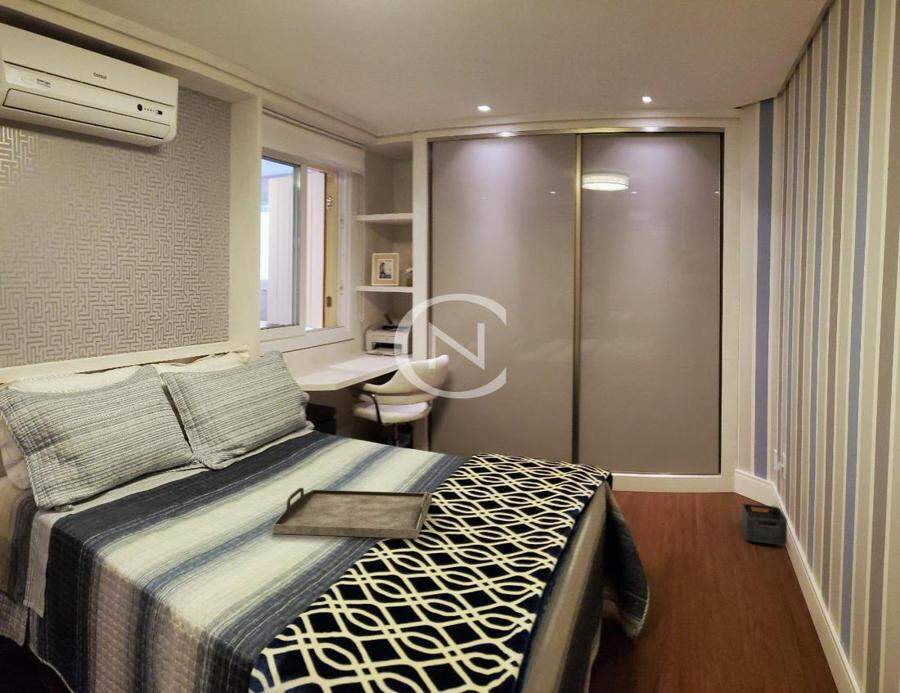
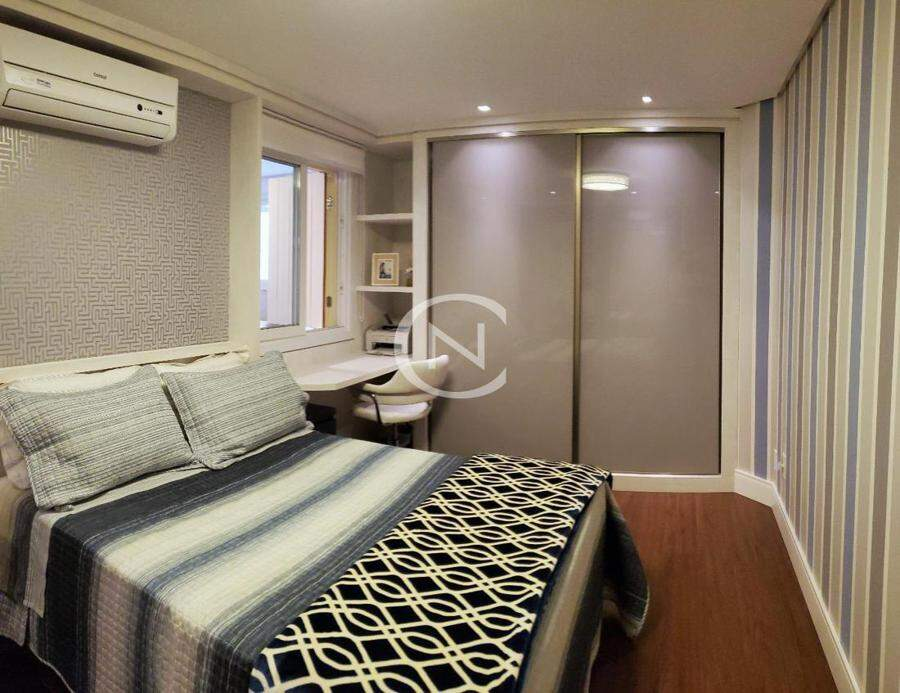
- storage bin (763, 523)
- serving tray (359, 504)
